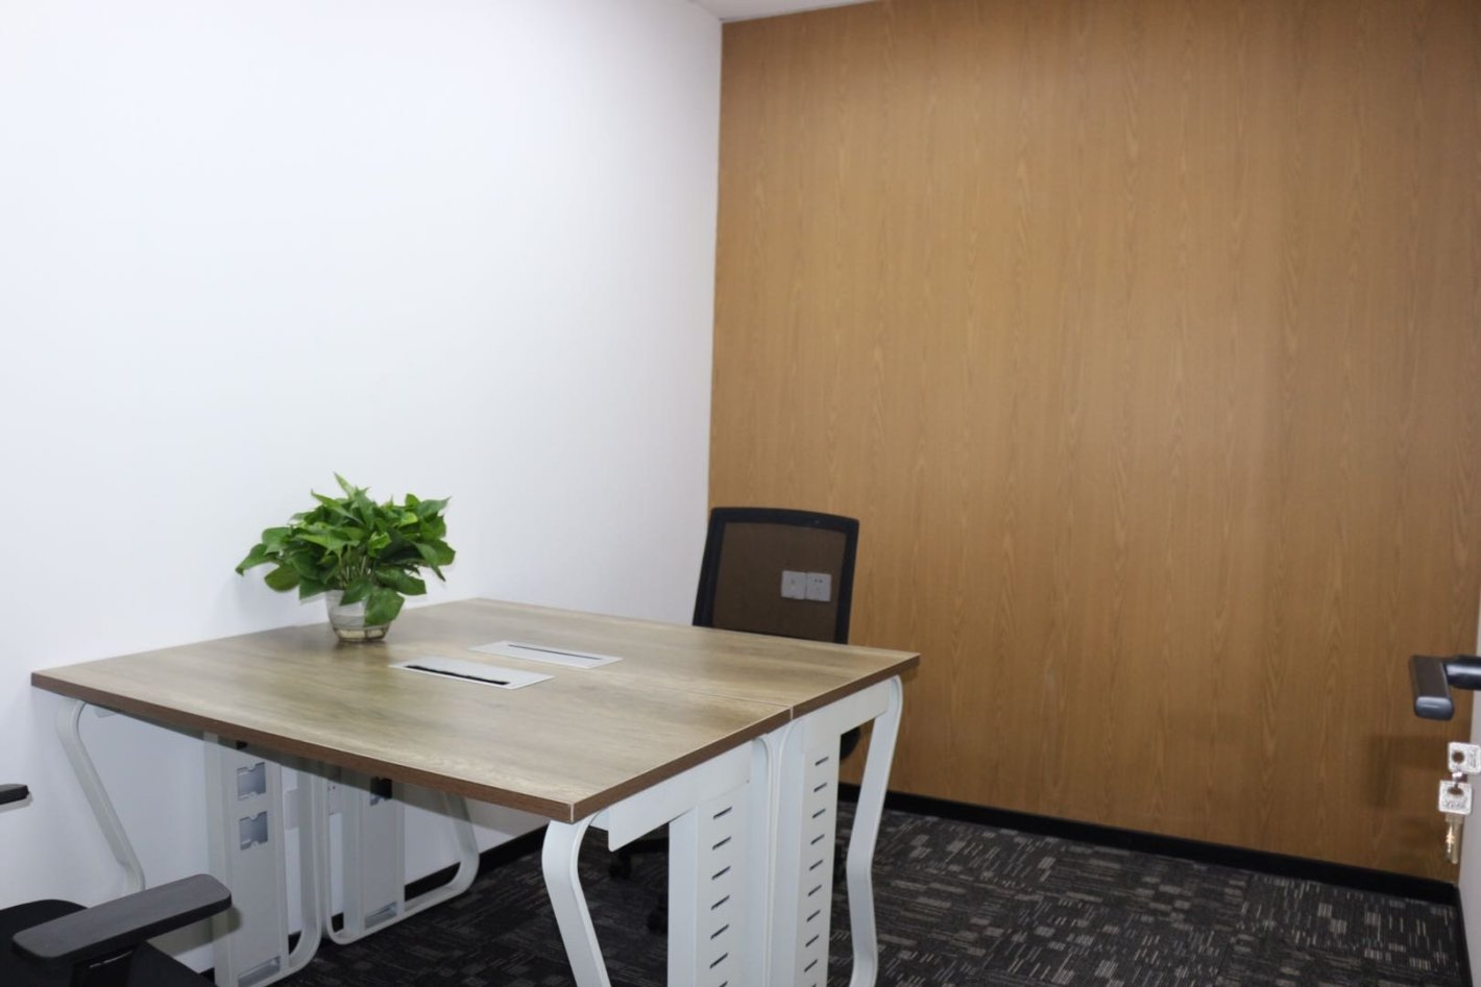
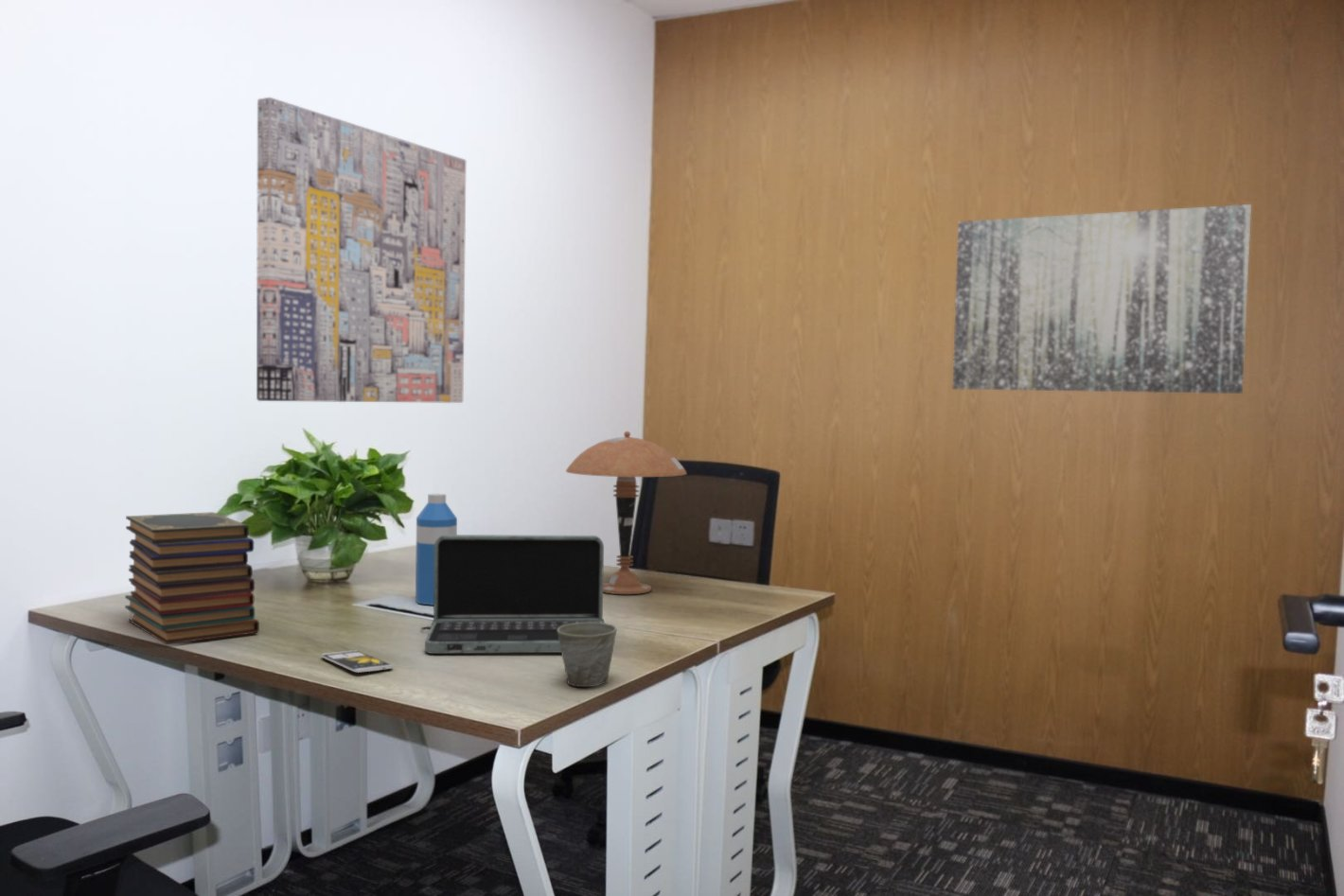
+ laptop (513, 589)
+ mug (584, 653)
+ water bottle (433, 548)
+ smartphone (356, 660)
+ wall art (371, 268)
+ book stack (187, 573)
+ wall art (1092, 303)
+ table lamp (626, 510)
